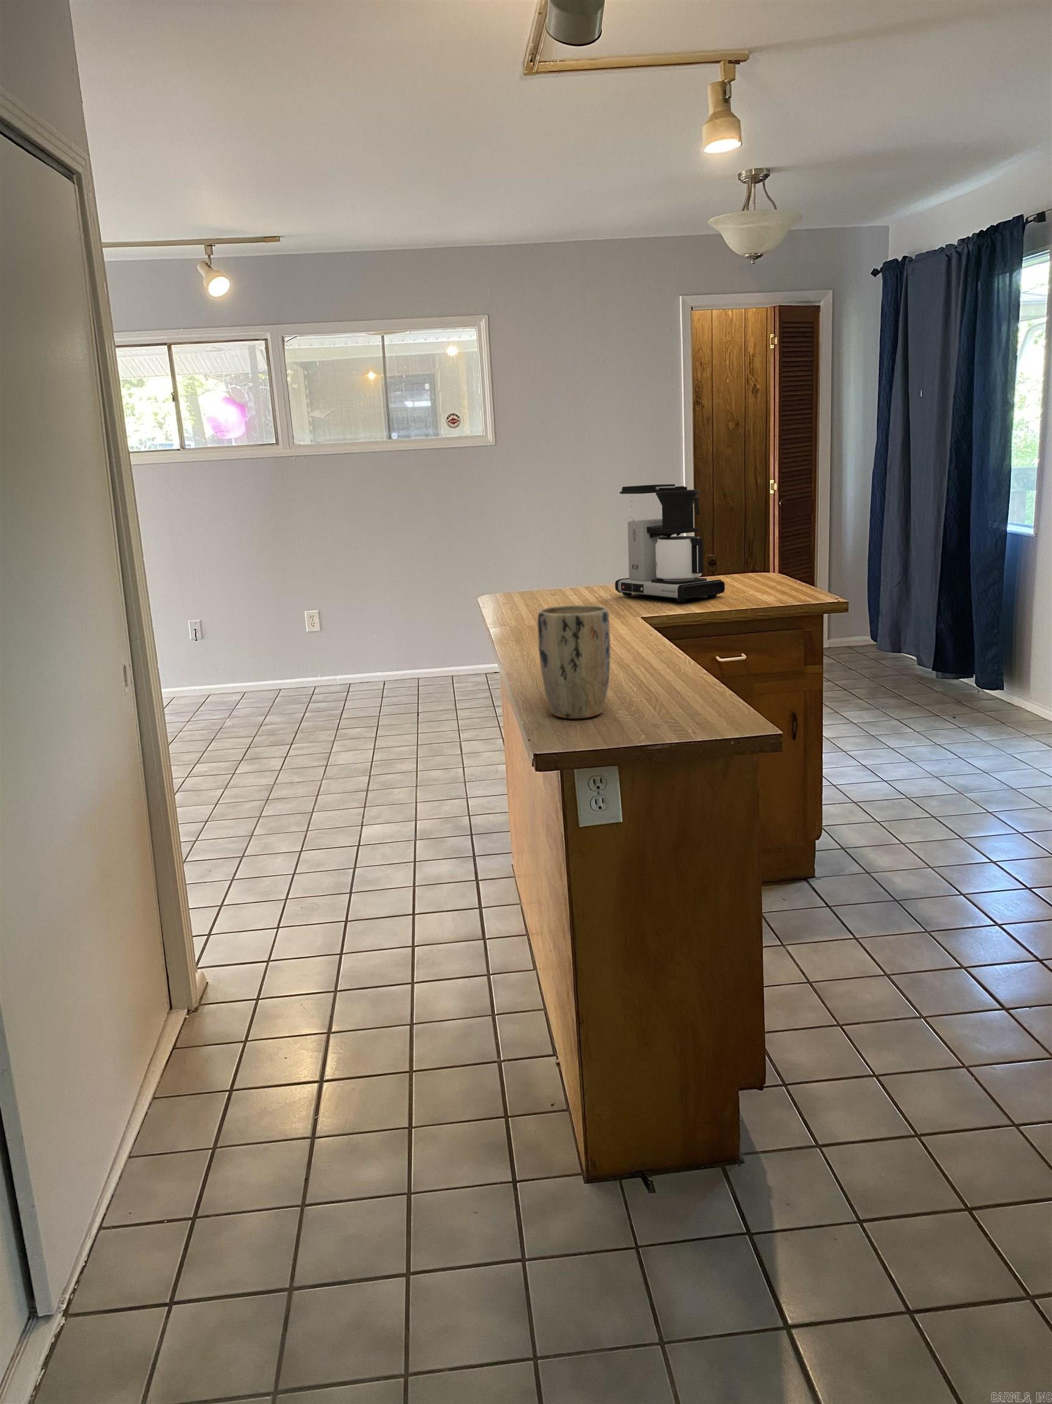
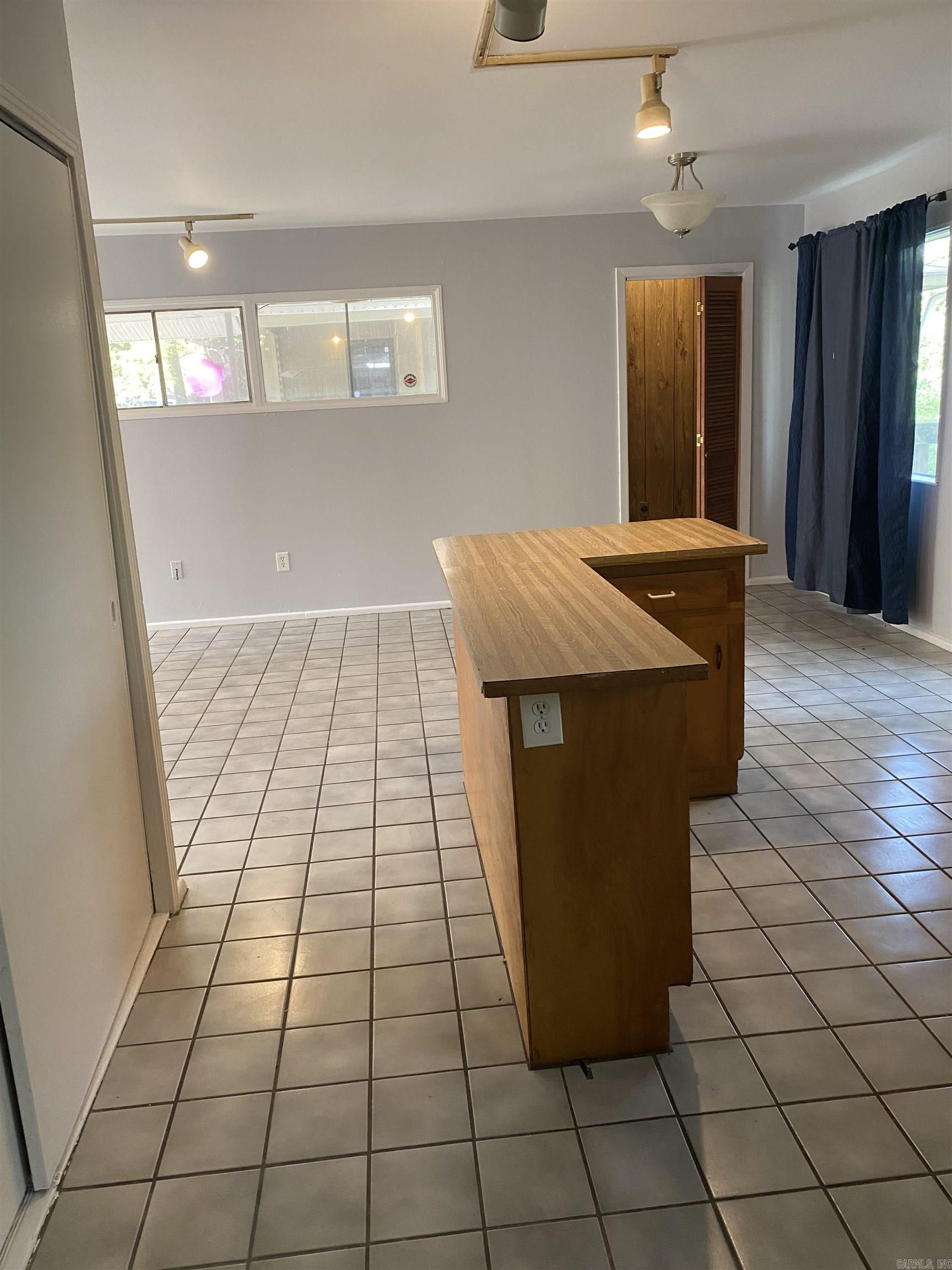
- plant pot (575, 661)
- coffee maker (667, 541)
